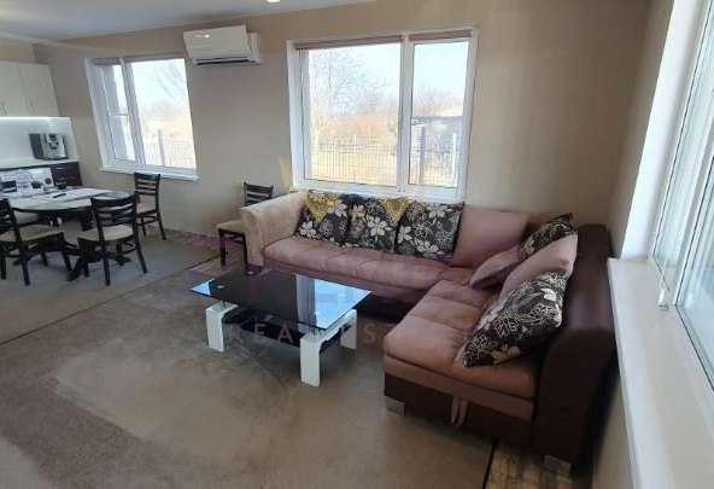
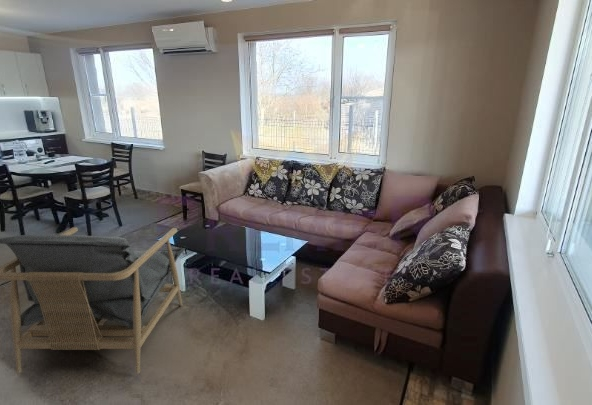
+ armchair (106, 277)
